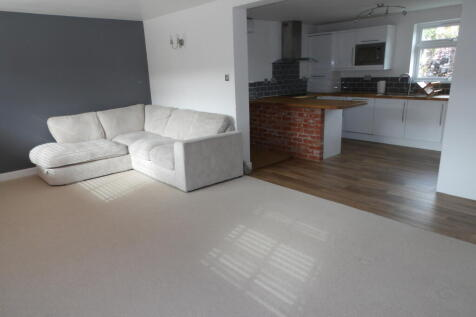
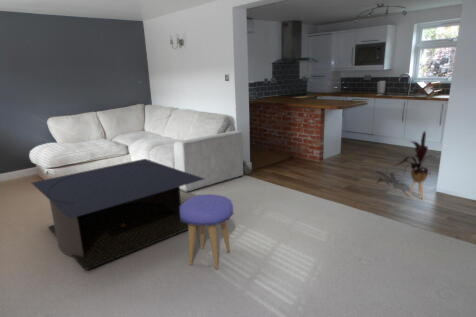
+ house plant (415, 164)
+ stool (208, 230)
+ coffee table (120, 204)
